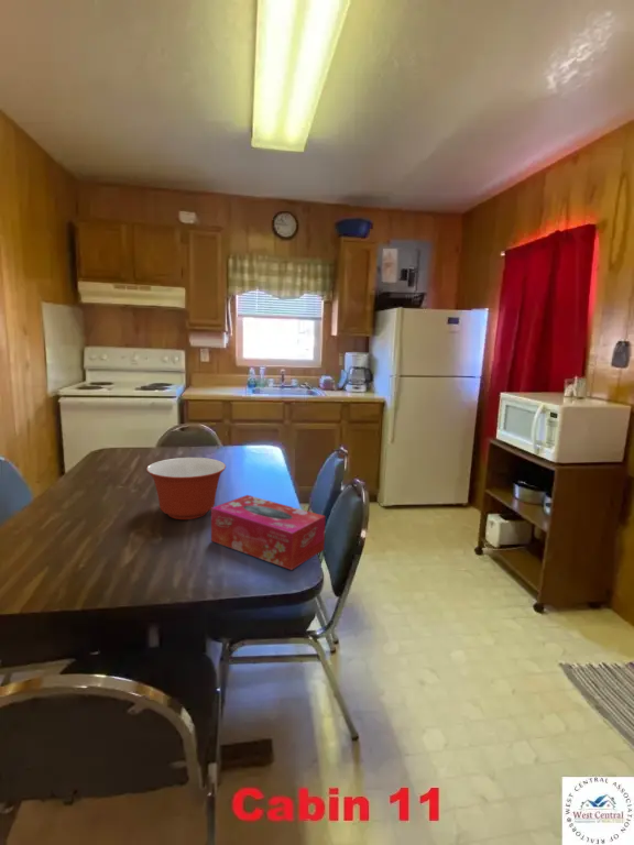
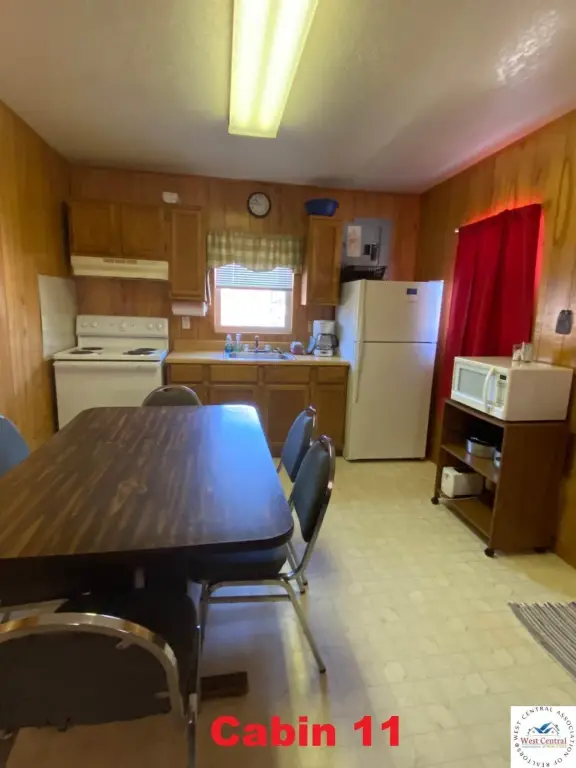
- tissue box (266, 528)
- mixing bowl (187, 490)
